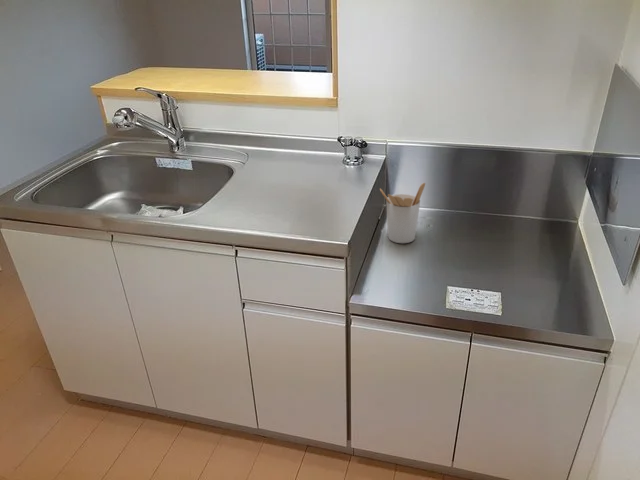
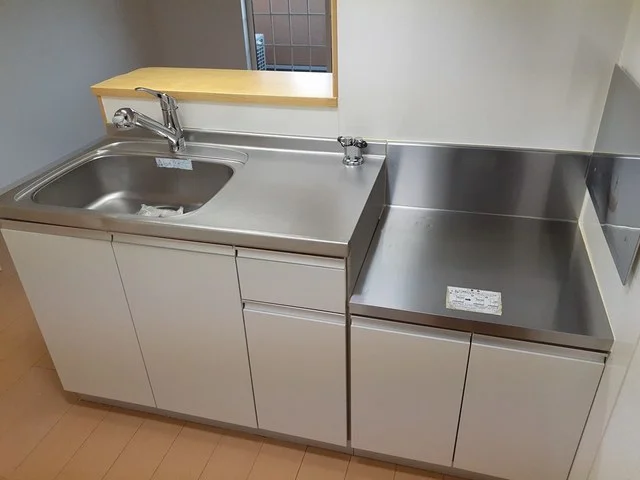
- utensil holder (401, 213)
